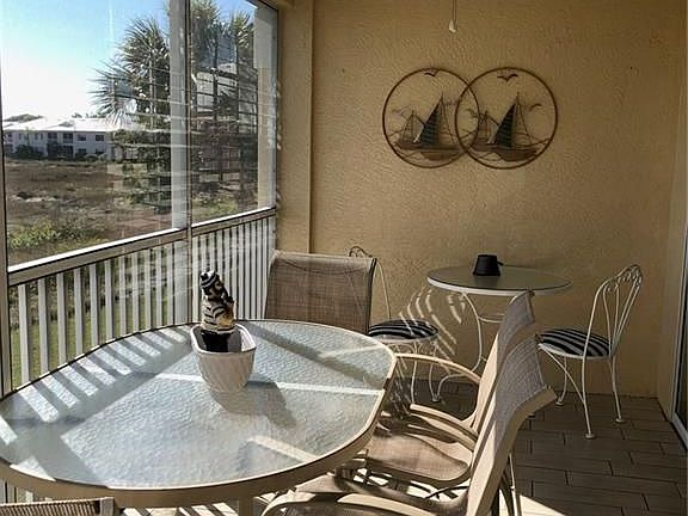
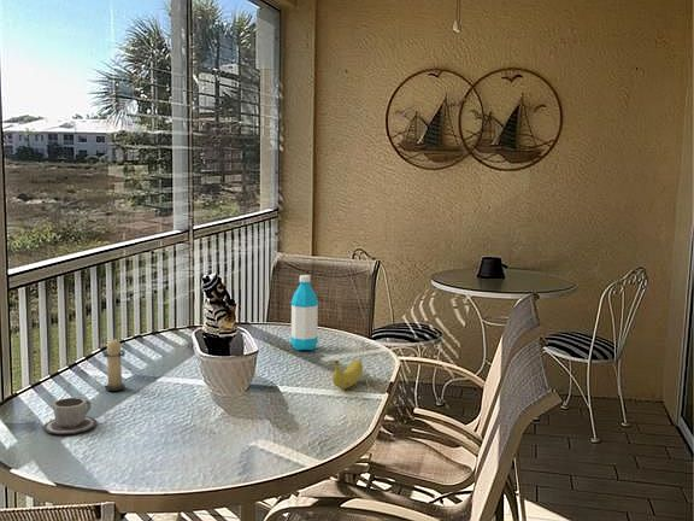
+ fruit (347, 369)
+ cup (70, 415)
+ candle (113, 362)
+ water bottle (304, 312)
